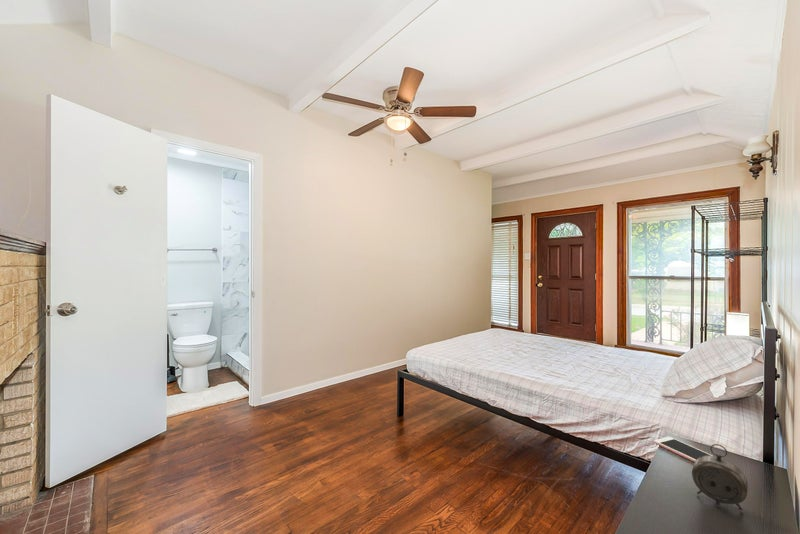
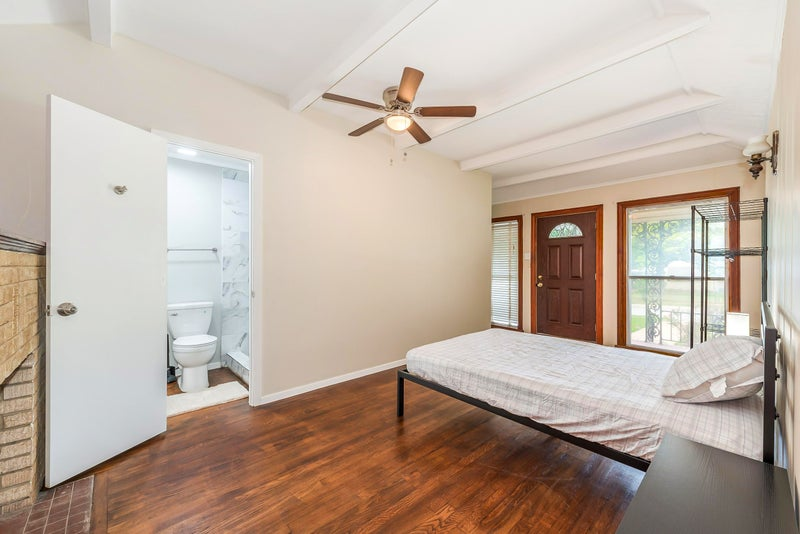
- cell phone (688, 452)
- alarm clock (718, 474)
